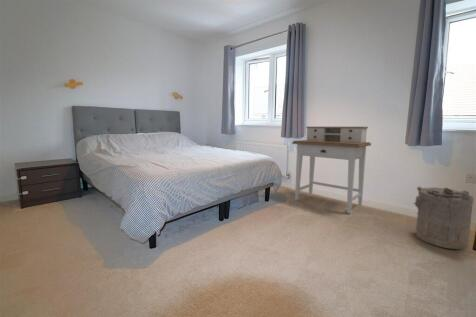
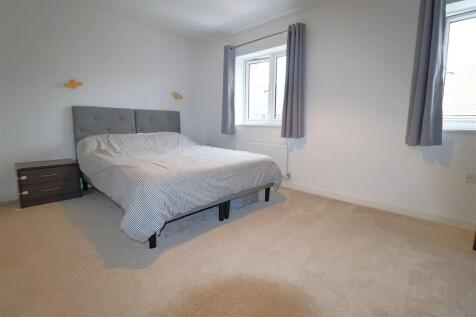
- laundry hamper (440, 213)
- desk (328, 157)
